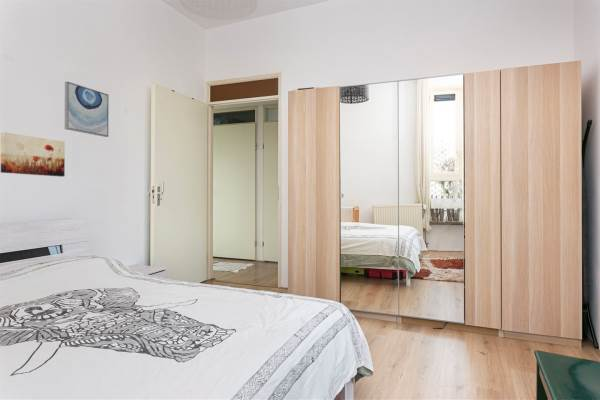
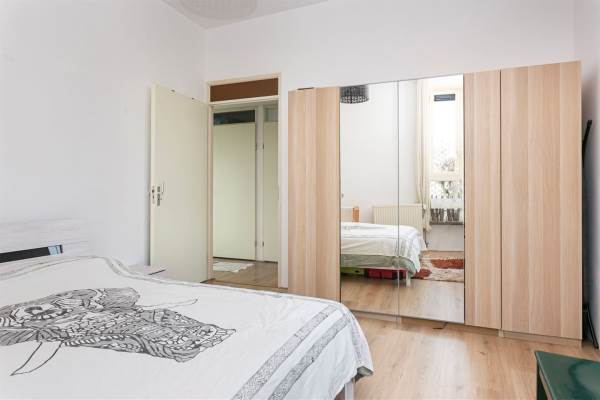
- wall art (34, 156)
- wall art (87, 110)
